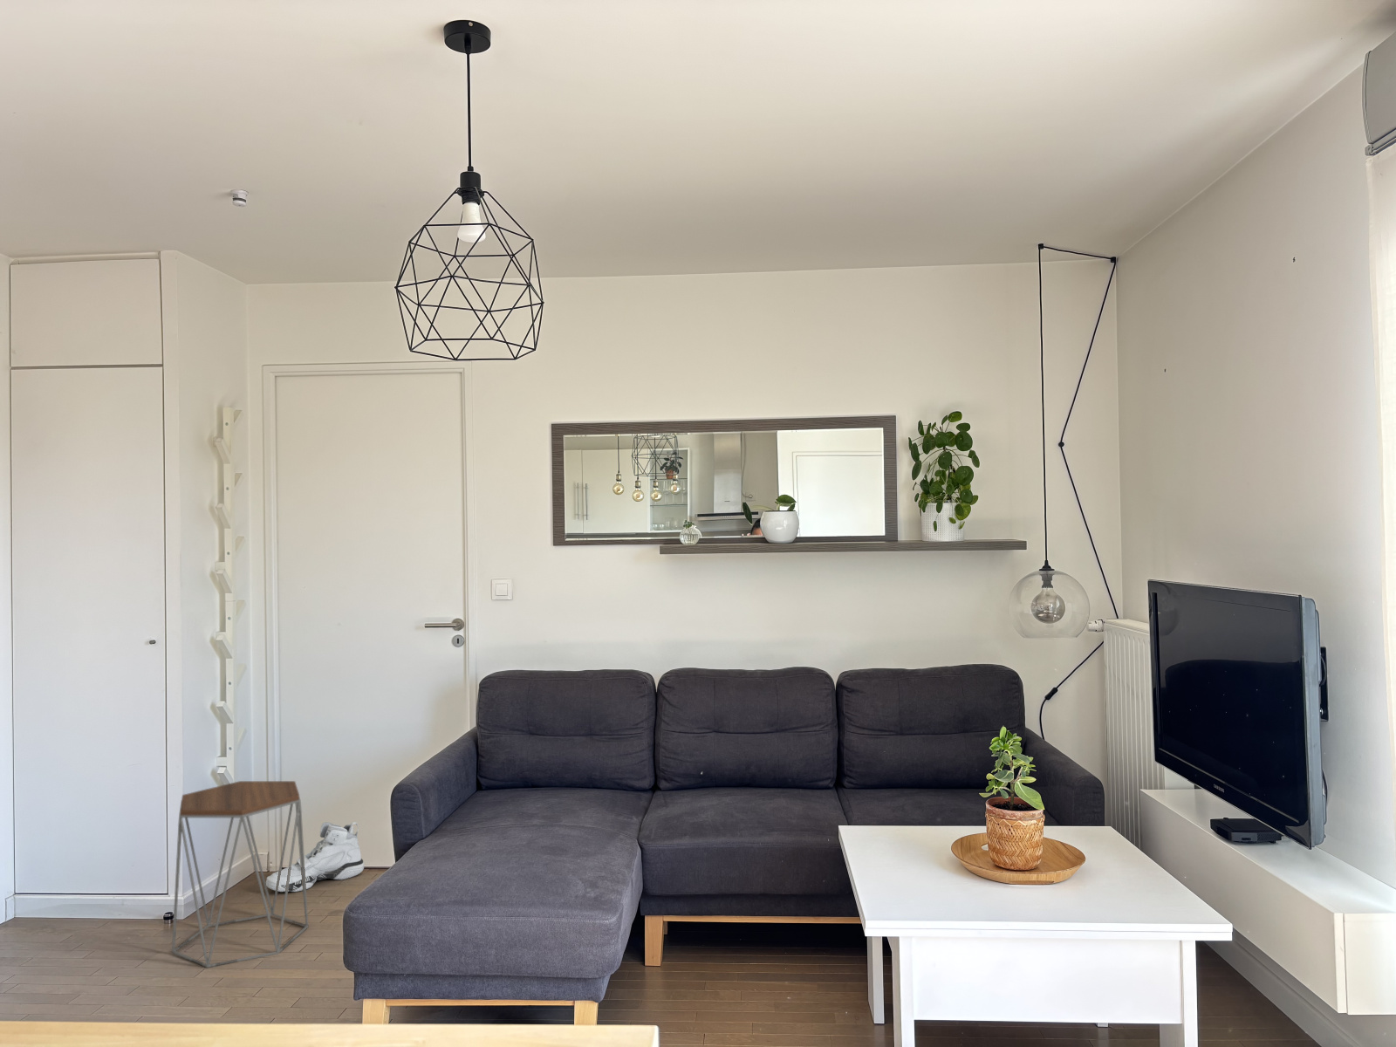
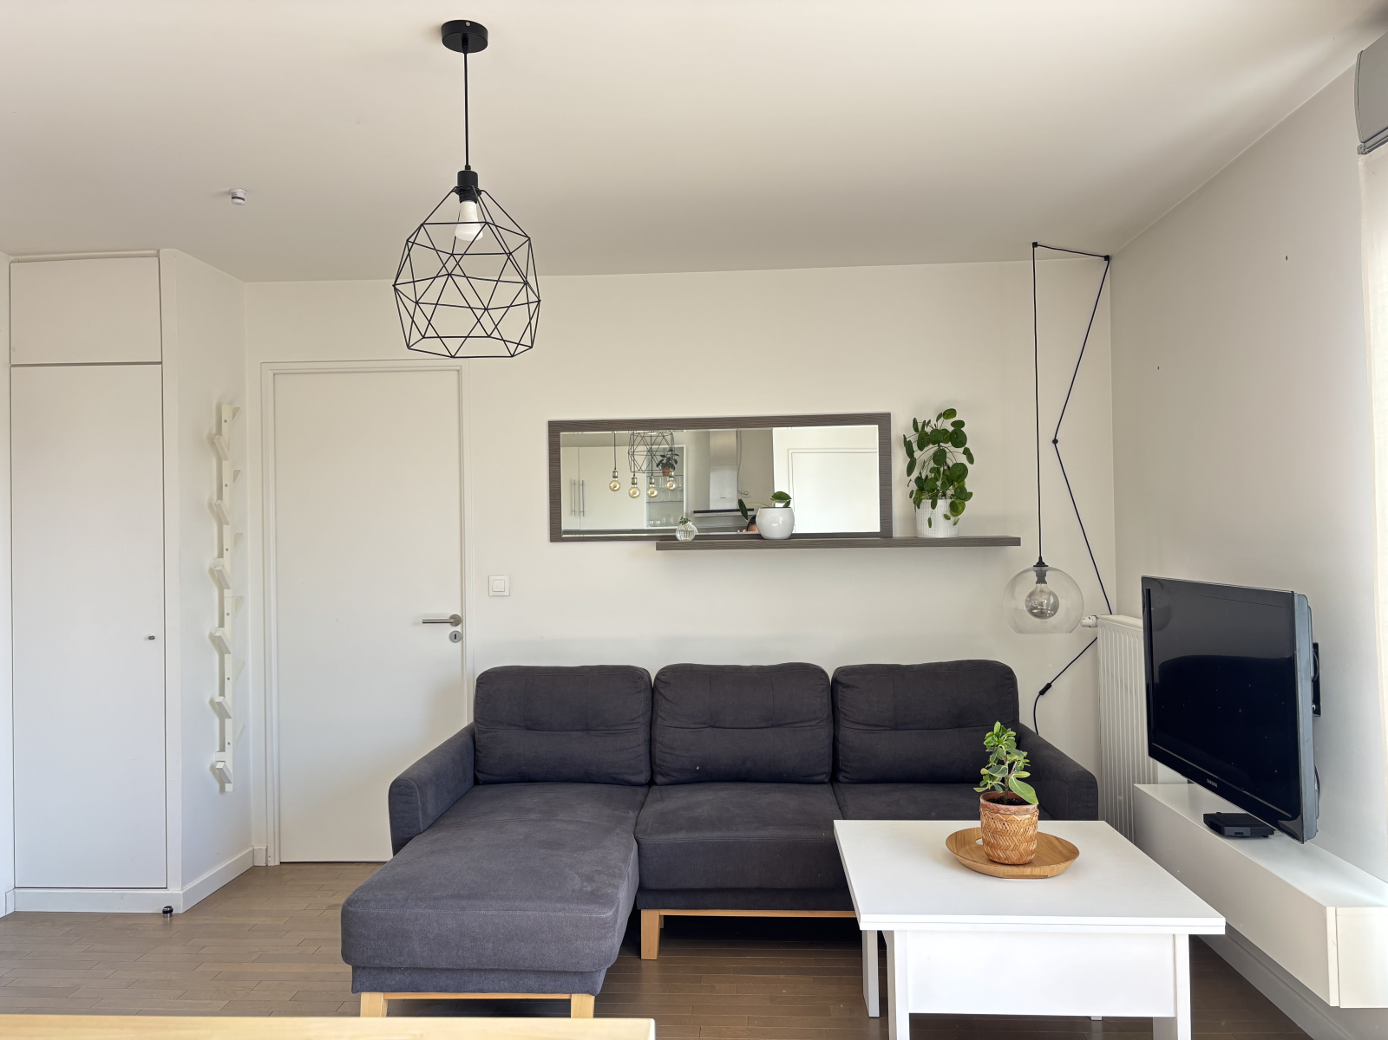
- side table (232, 863)
- sneaker (315, 855)
